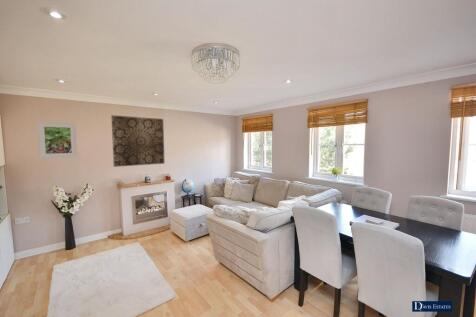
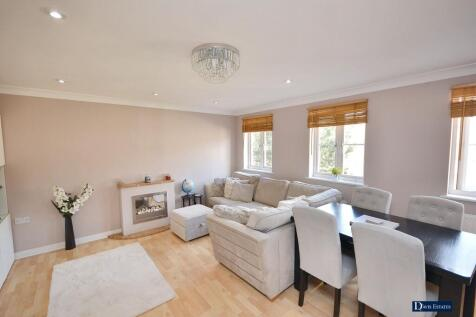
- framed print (58, 140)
- wall art (139, 141)
